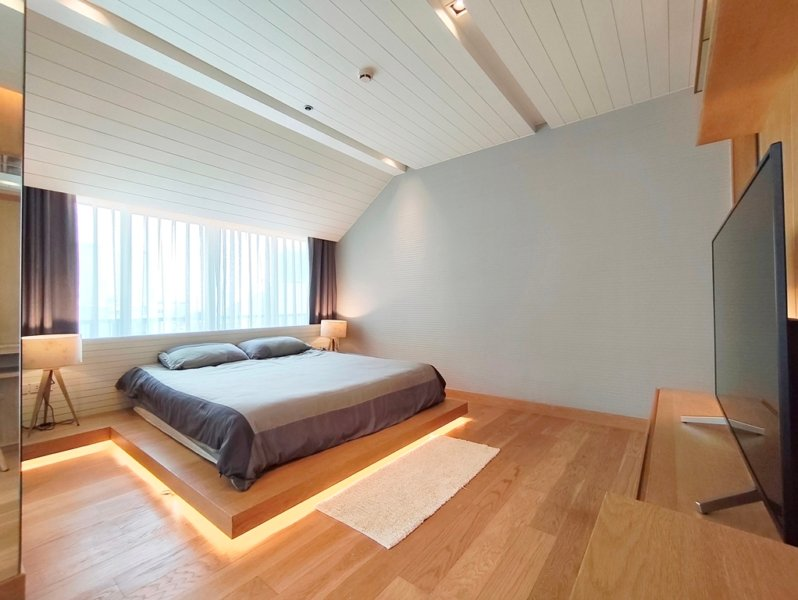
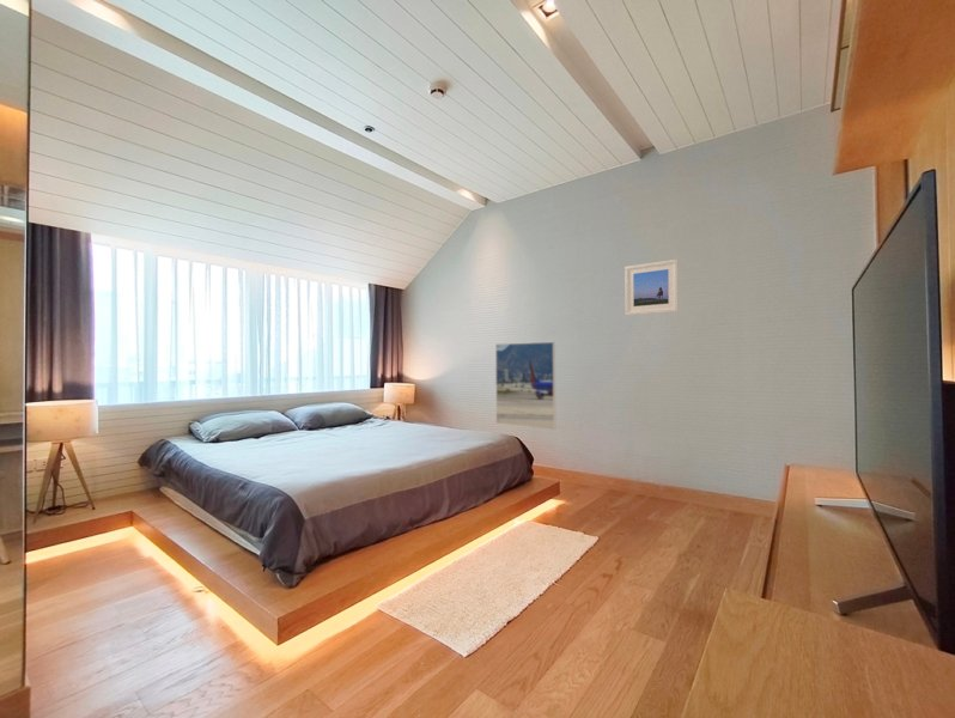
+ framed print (650, 287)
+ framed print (524, 384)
